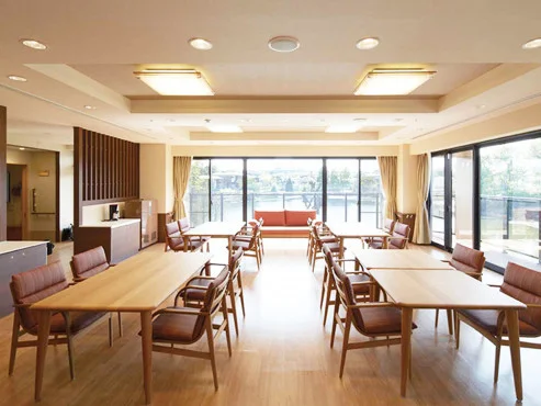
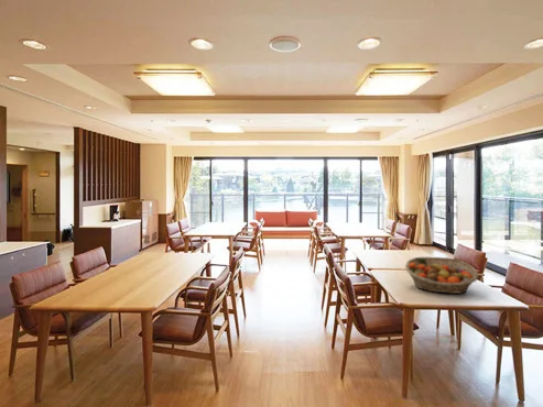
+ fruit basket (439, 274)
